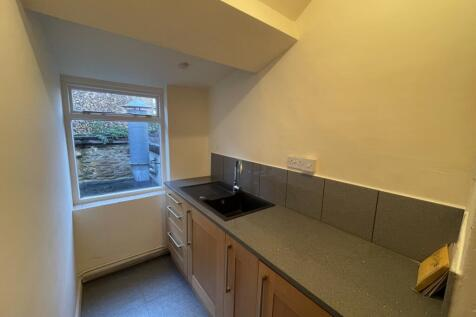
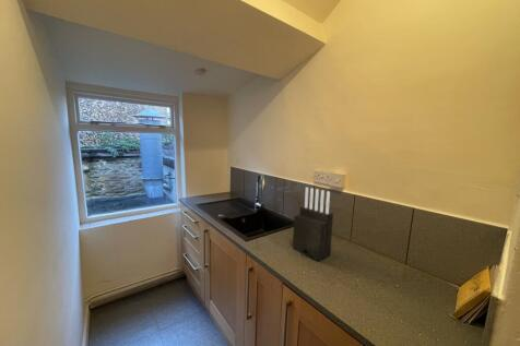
+ knife block (311, 222)
